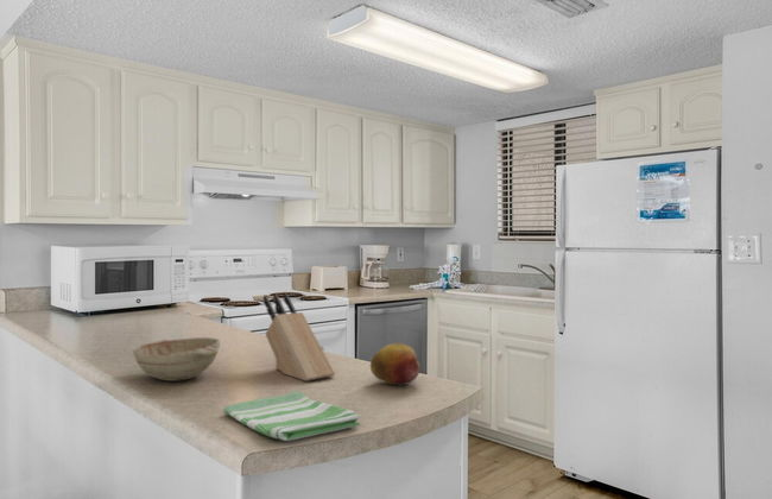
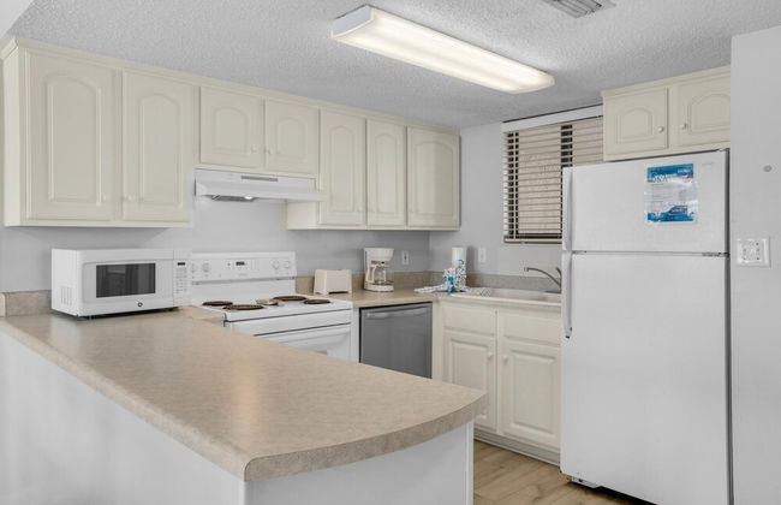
- decorative bowl (177, 360)
- dish towel (290, 413)
- fruit (396, 362)
- knife block (295, 333)
